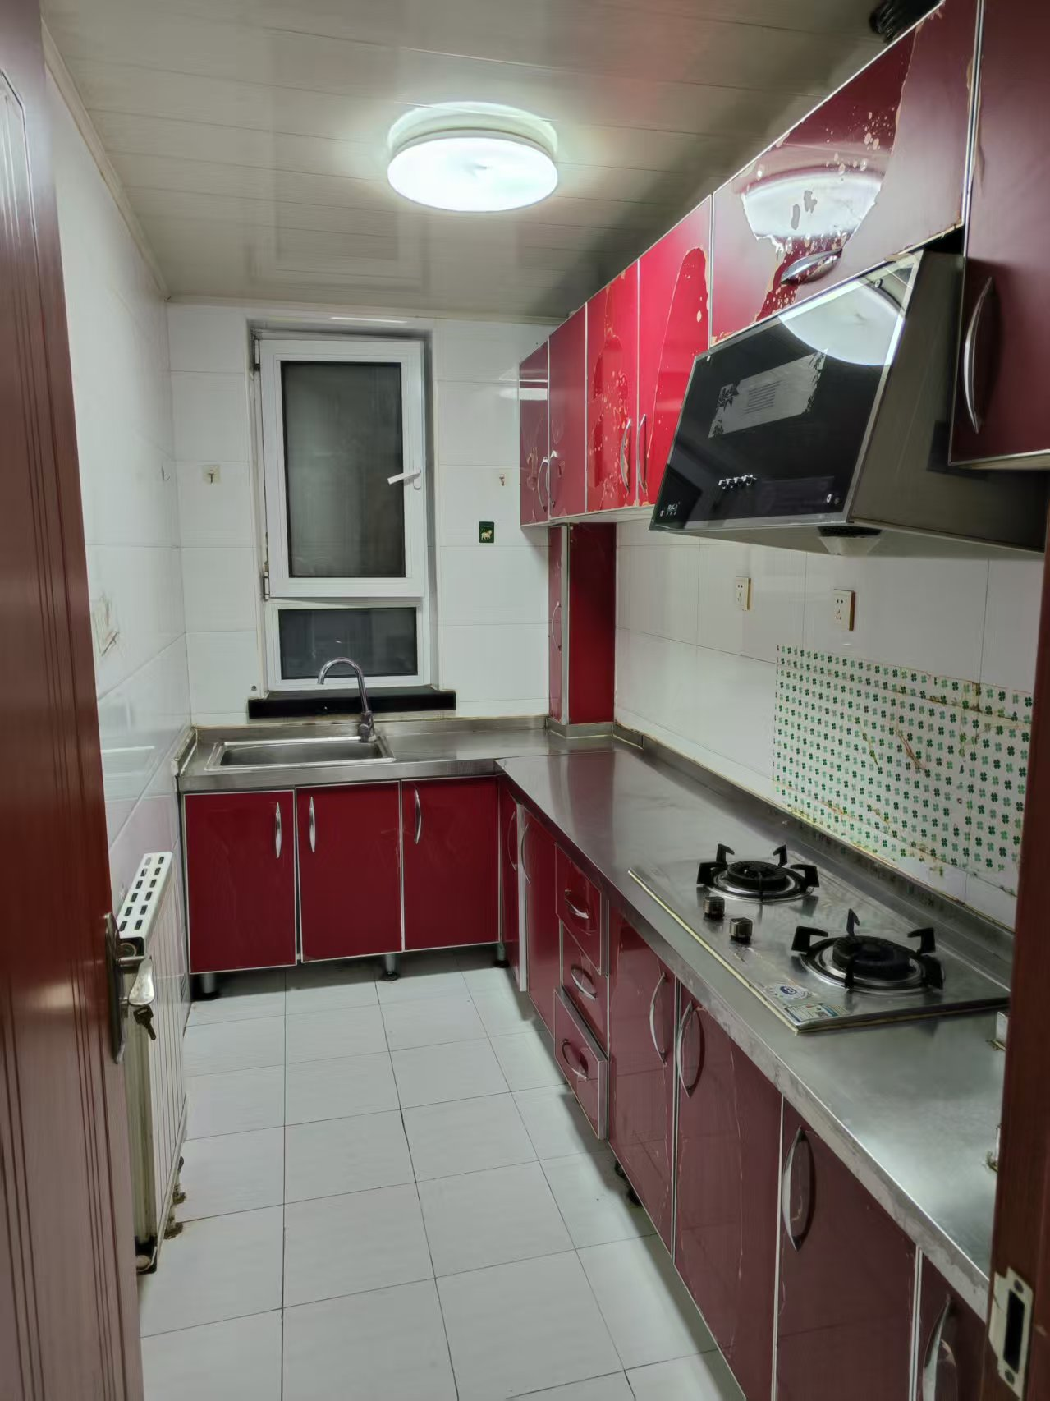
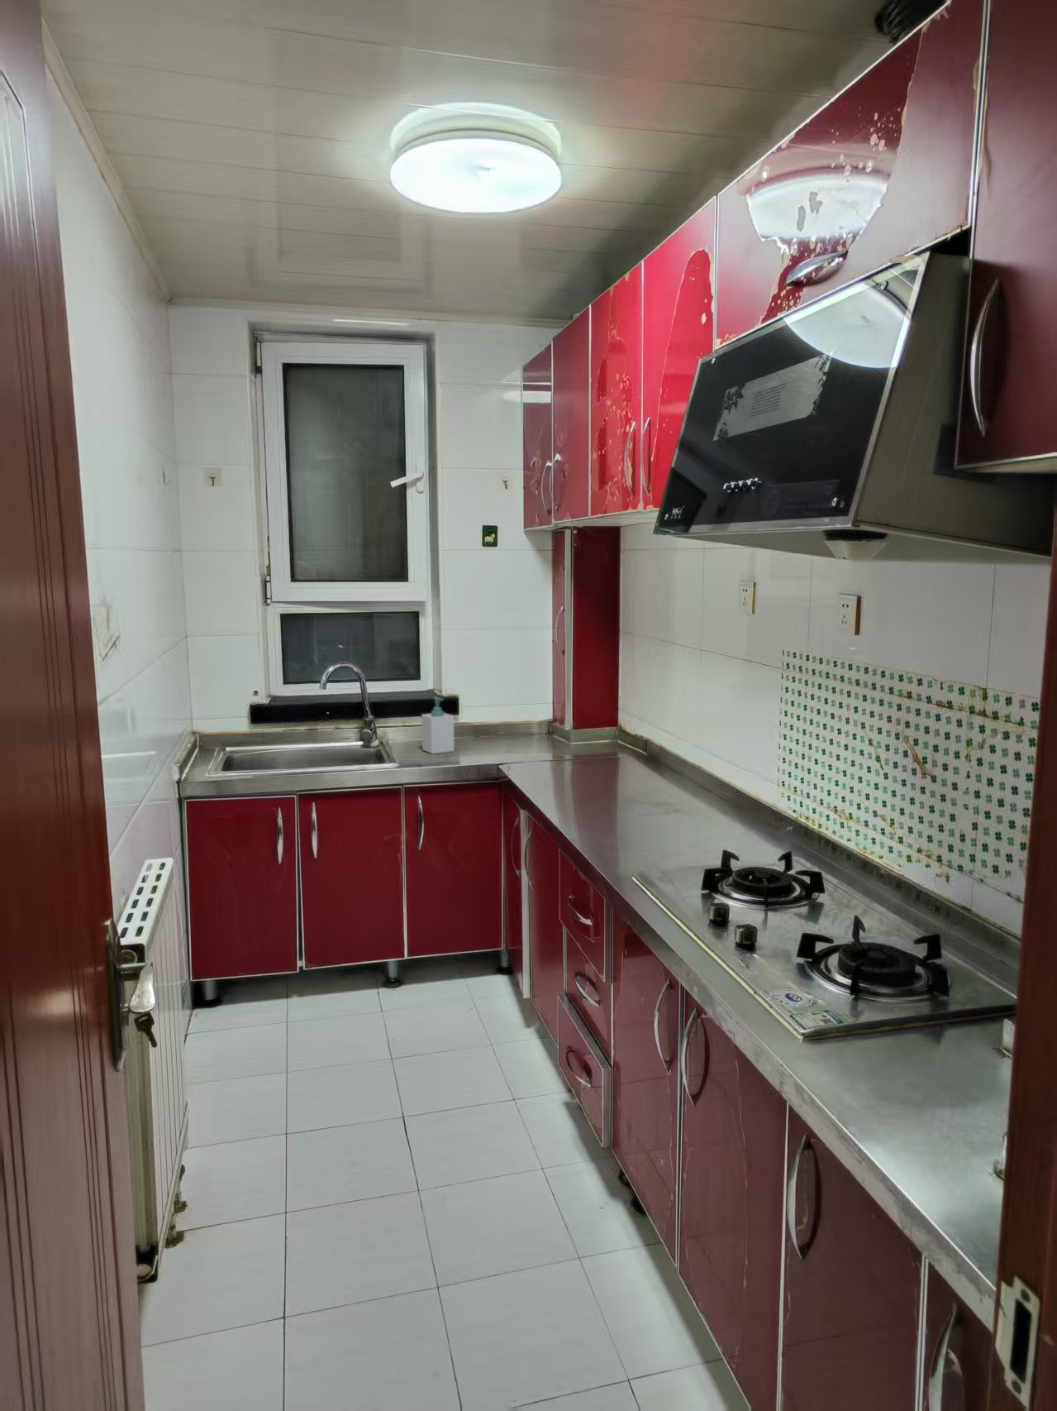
+ soap bottle (437, 723)
